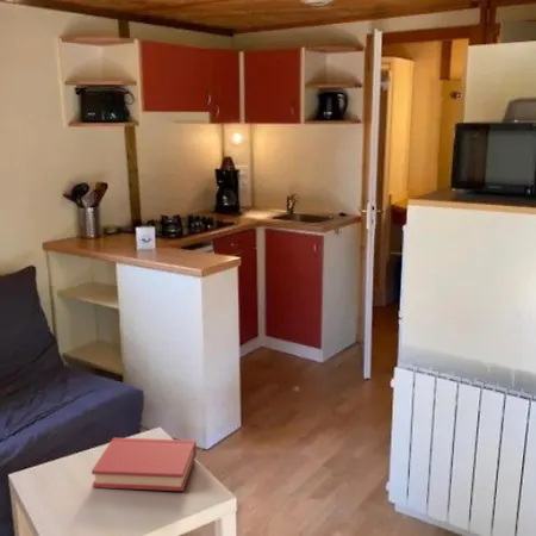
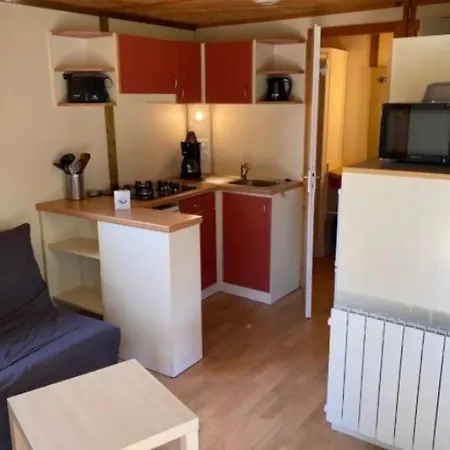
- hardback book (147, 462)
